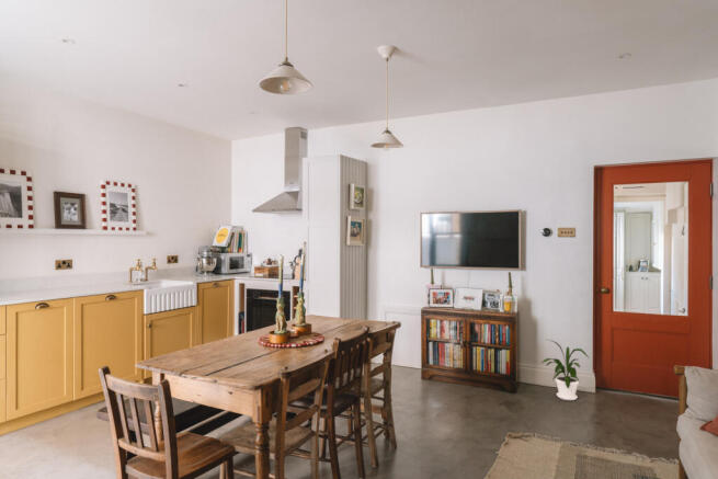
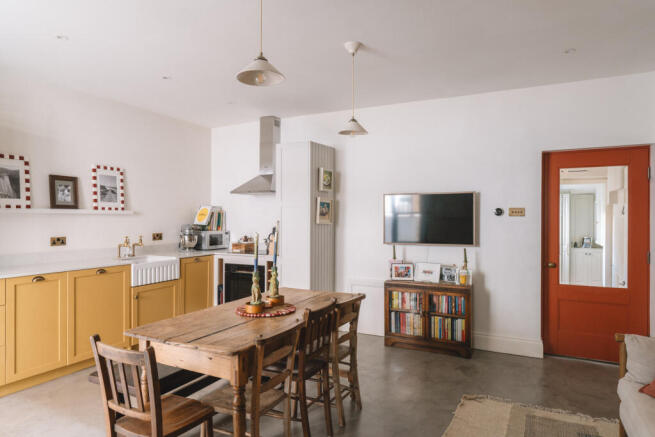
- house plant (565, 369)
